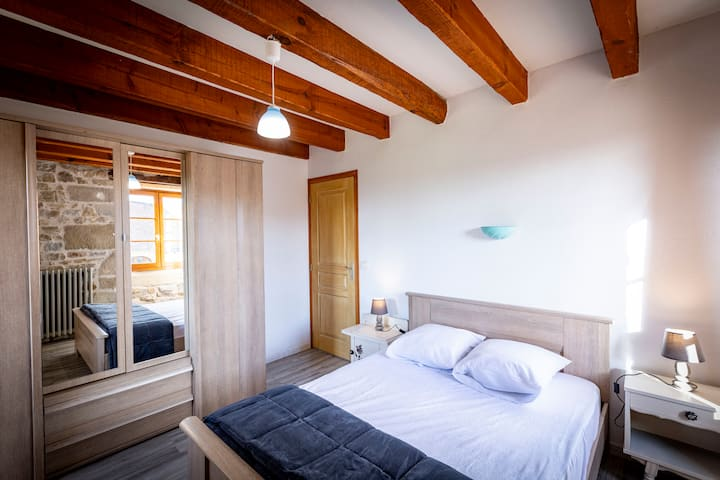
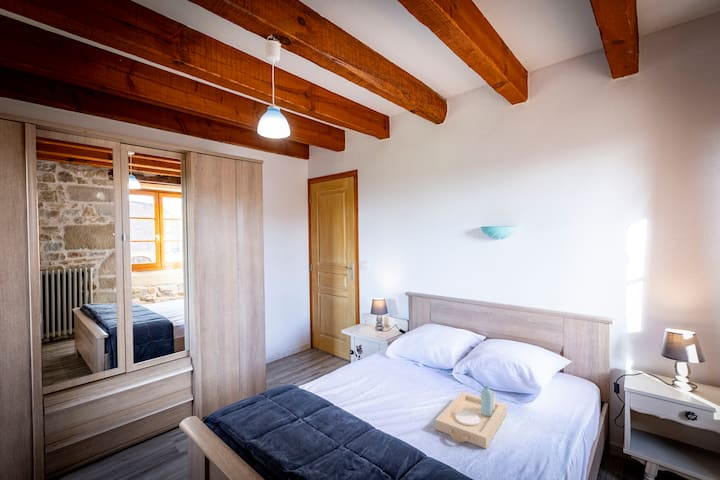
+ serving tray (472, 404)
